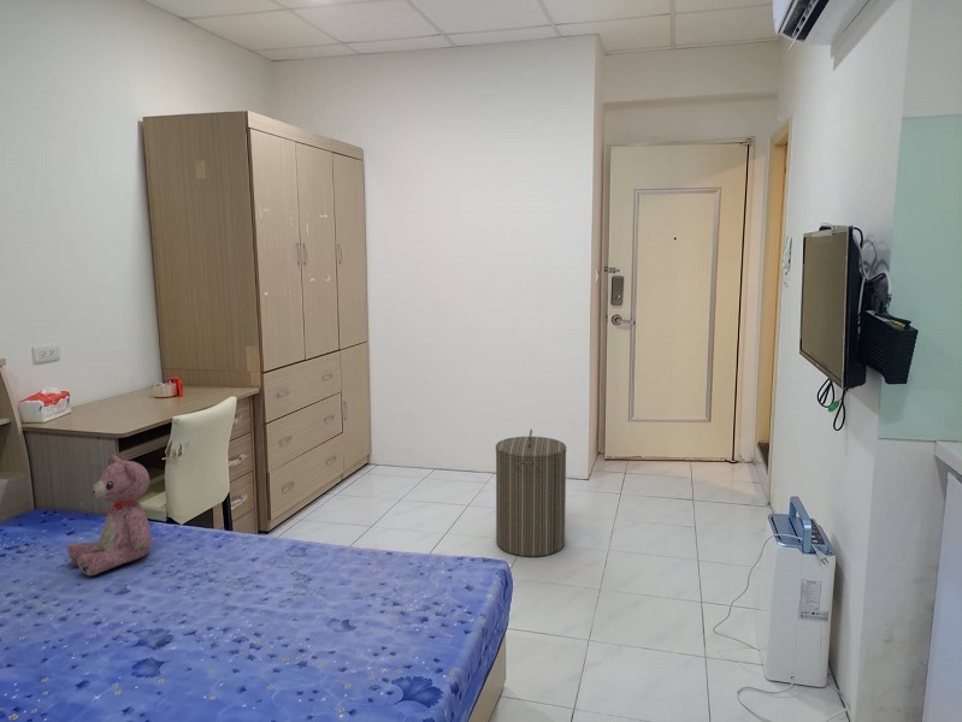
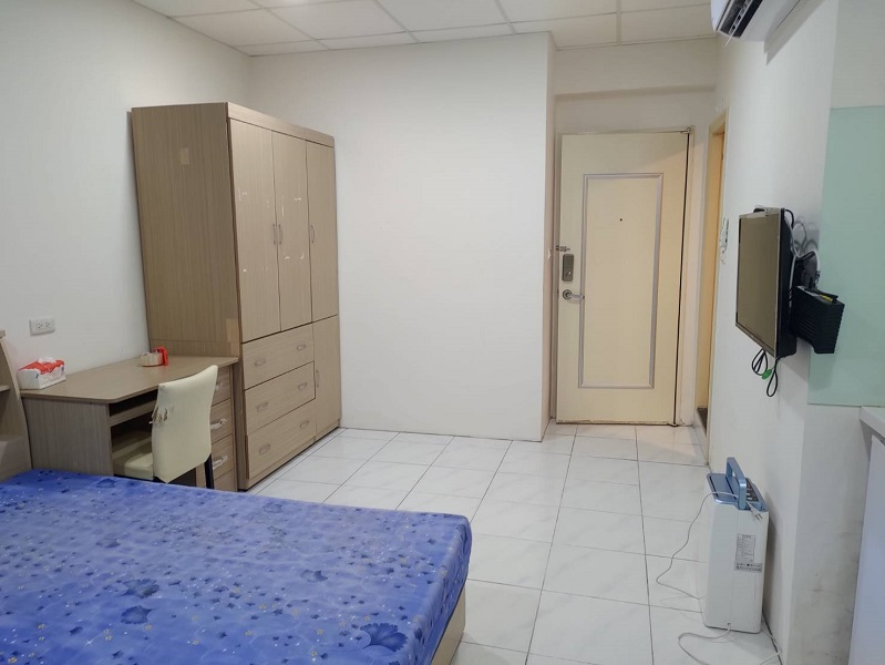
- teddy bear (110, 511)
- laundry hamper (530, 486)
